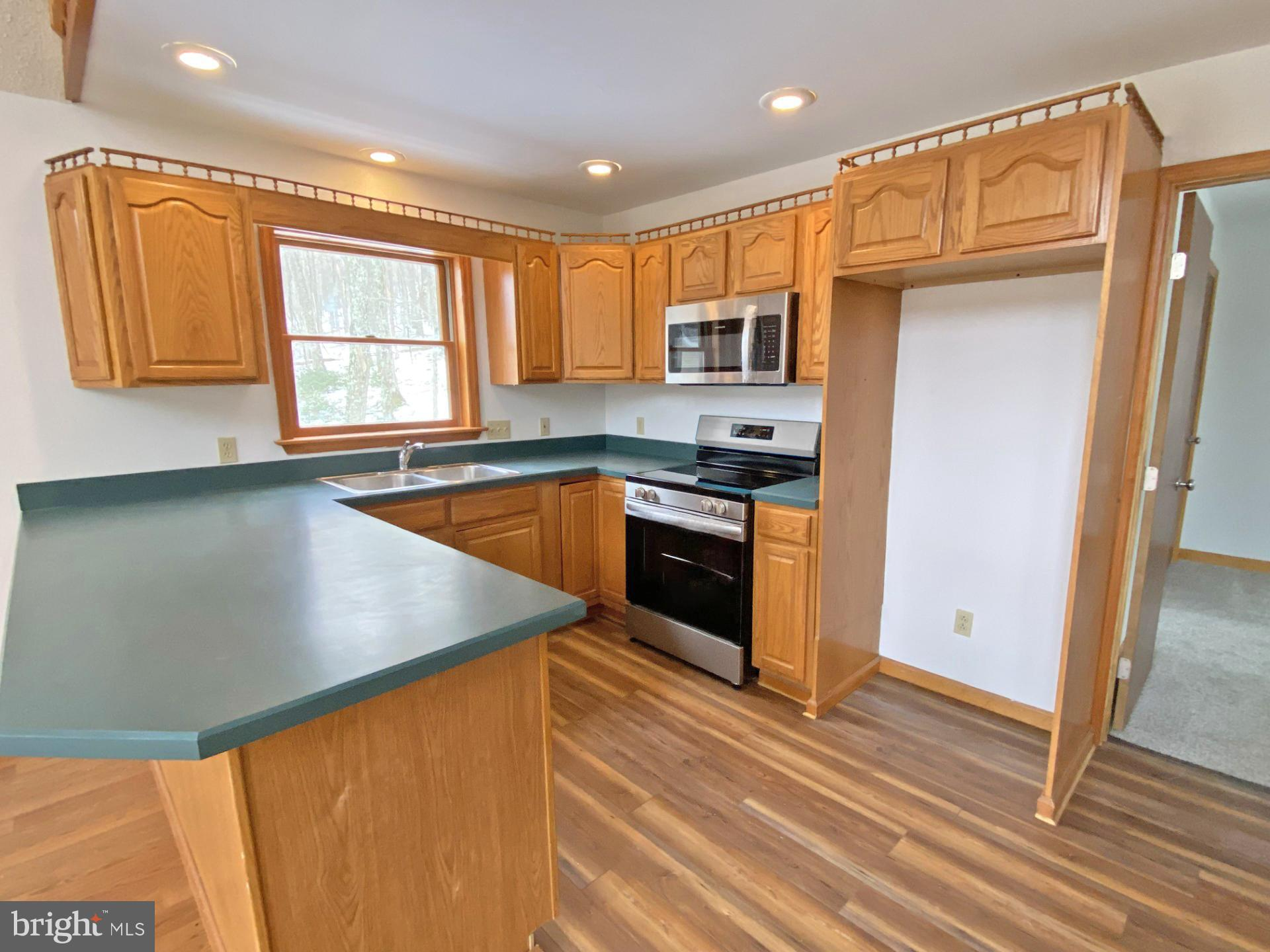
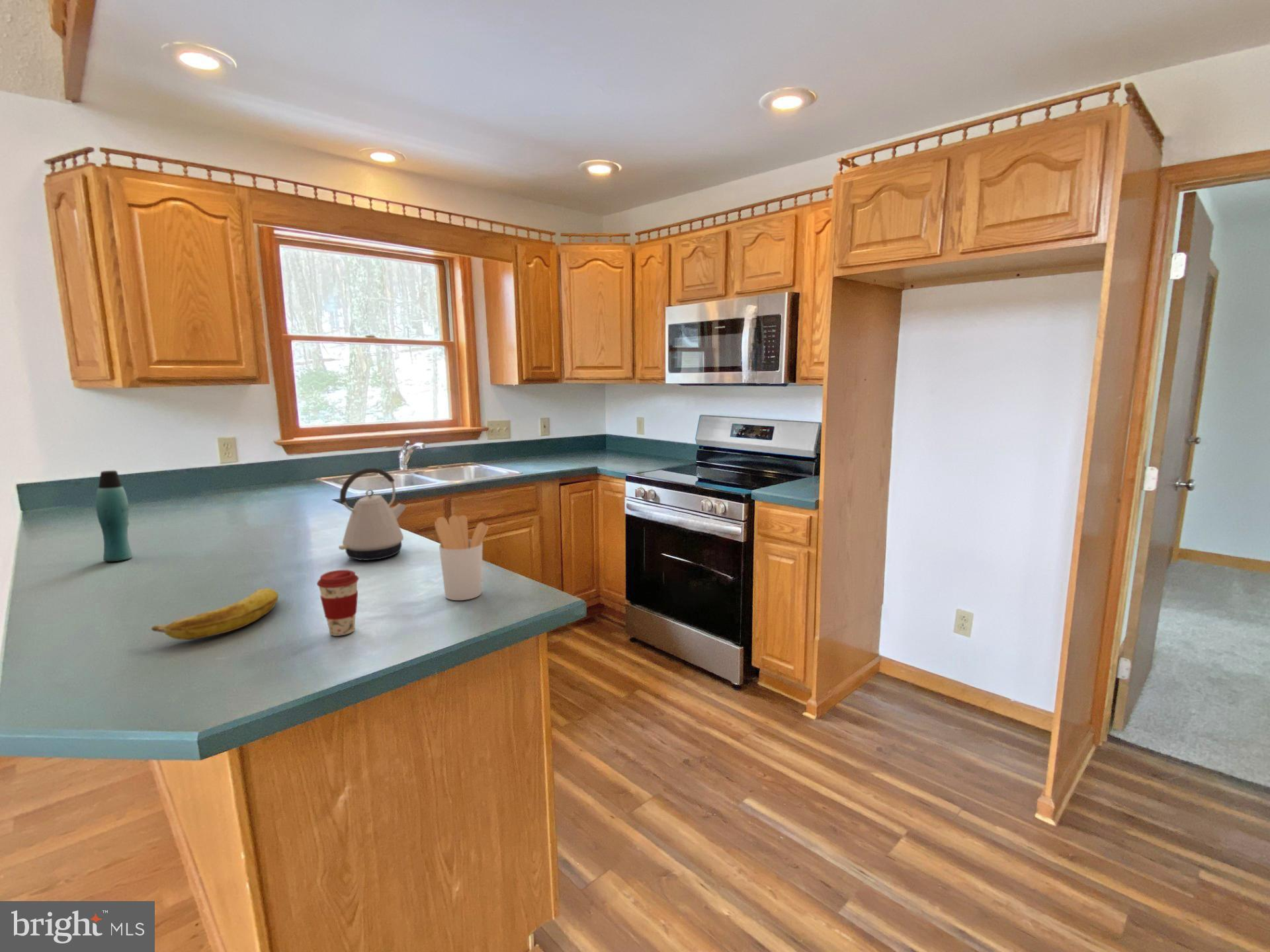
+ kettle (373, 511)
+ banana (221, 612)
+ coffee cup (339, 603)
+ bottle (113, 515)
+ utensil holder (458, 554)
